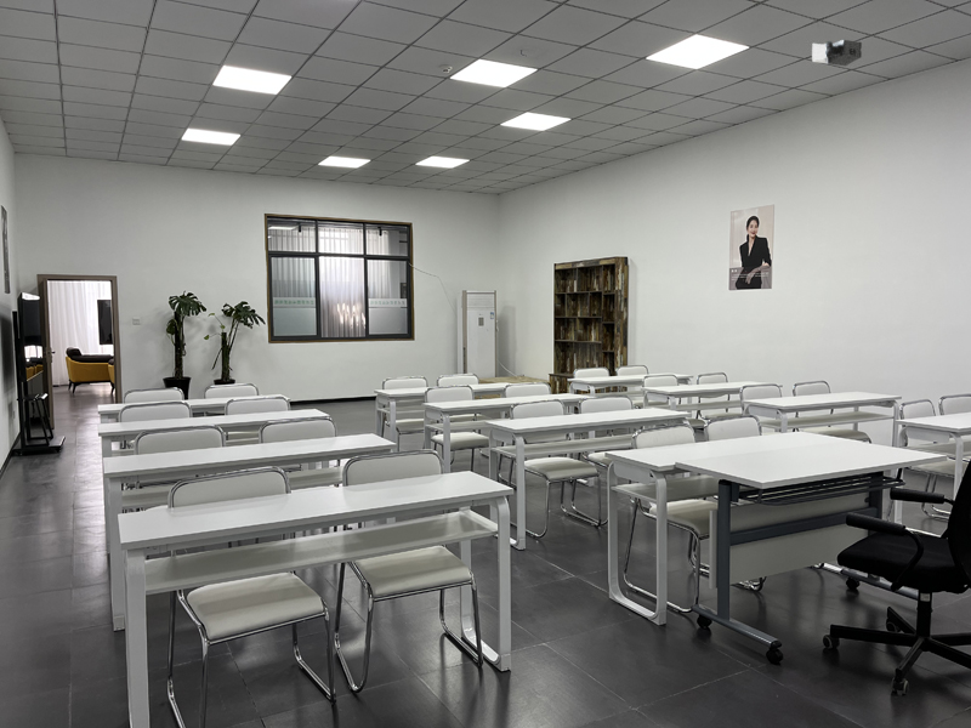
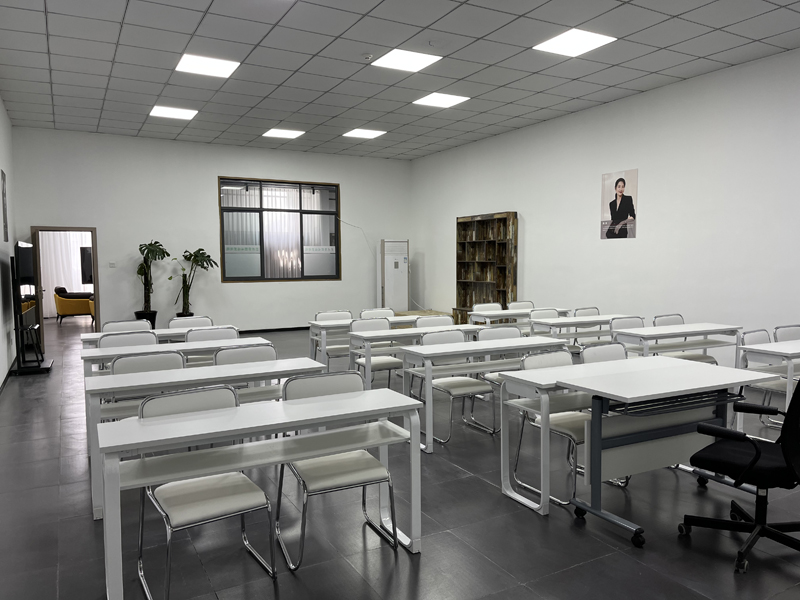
- projector (836, 52)
